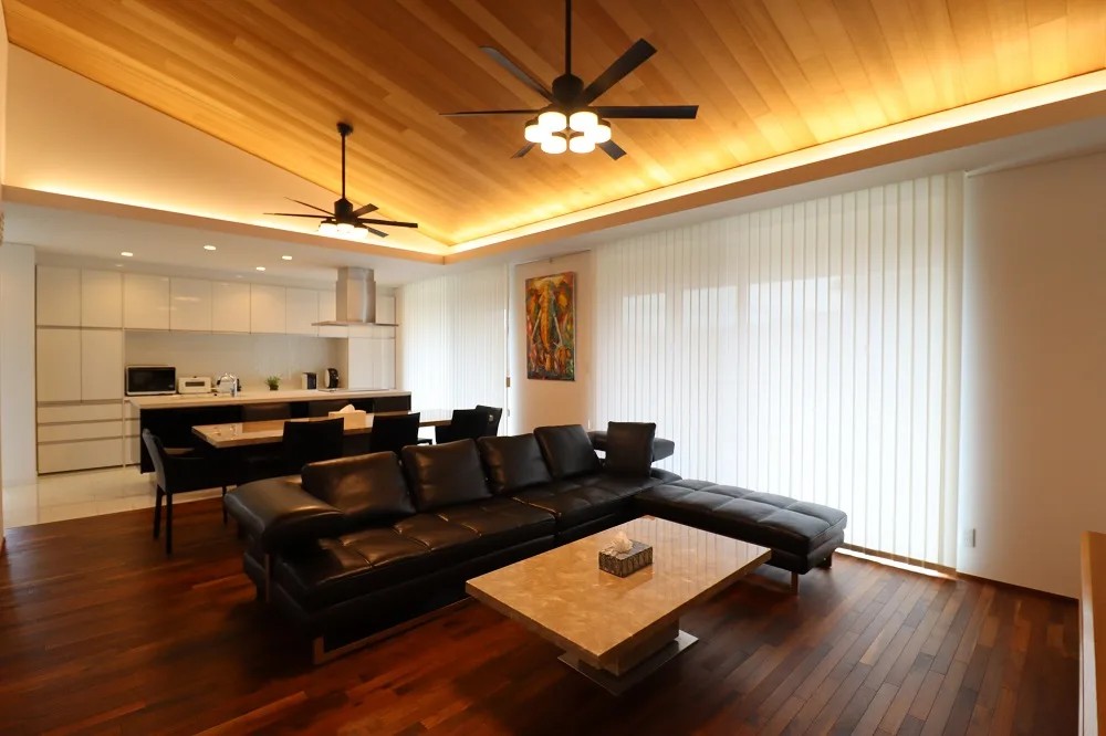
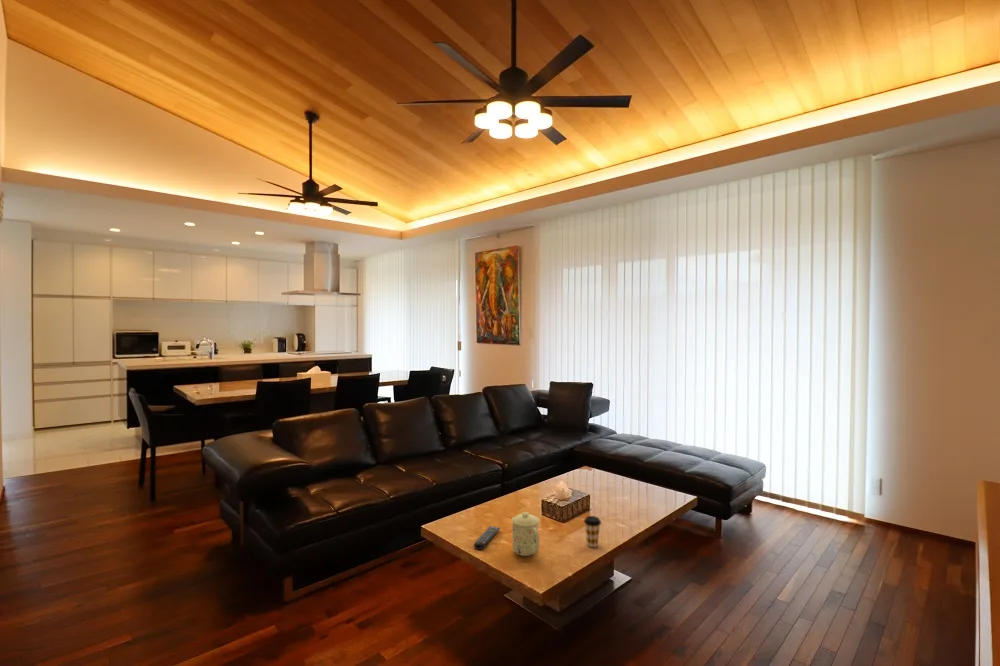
+ remote control (487, 536)
+ mug (526, 533)
+ coffee cup (592, 531)
